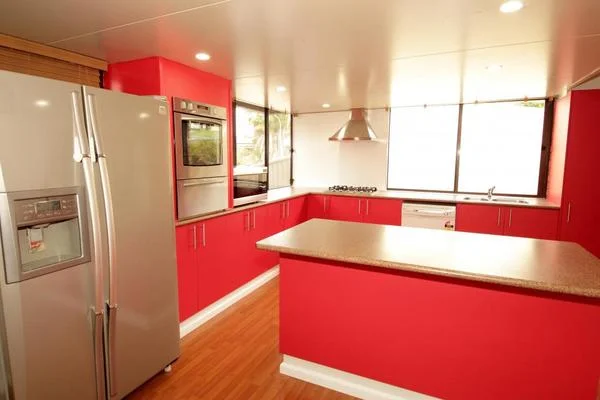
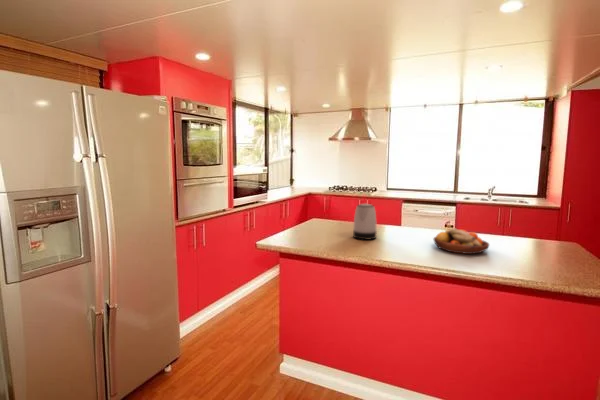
+ kettle (366, 220)
+ fruit bowl (461, 238)
